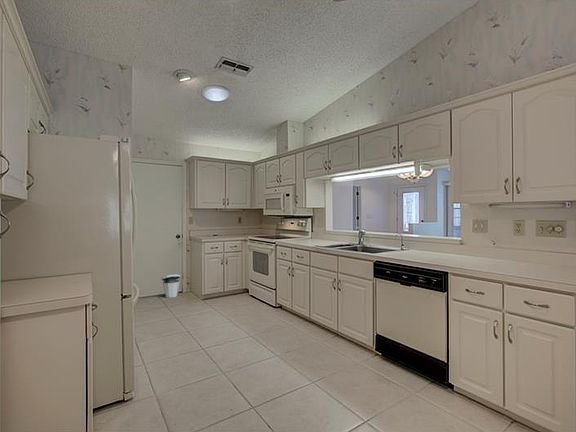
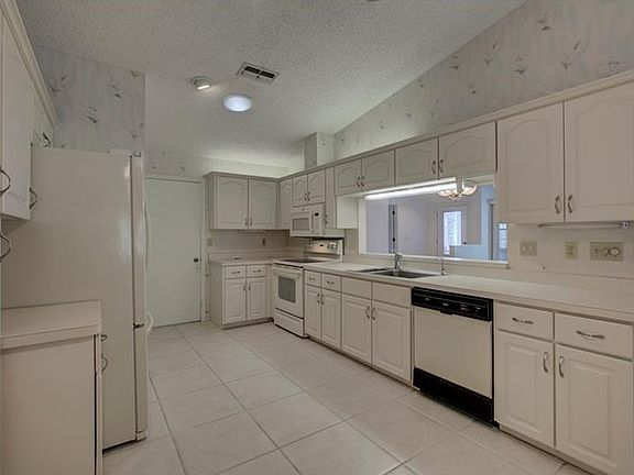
- trash can (171, 284)
